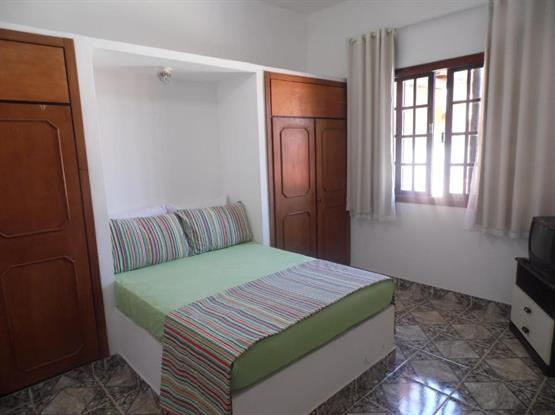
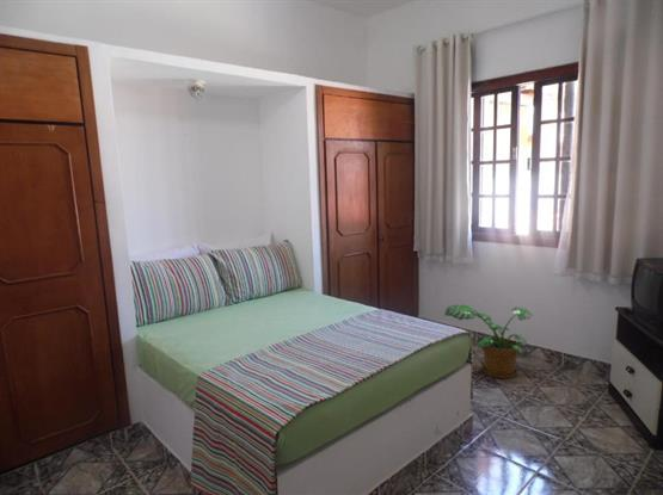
+ potted plant (491, 338)
